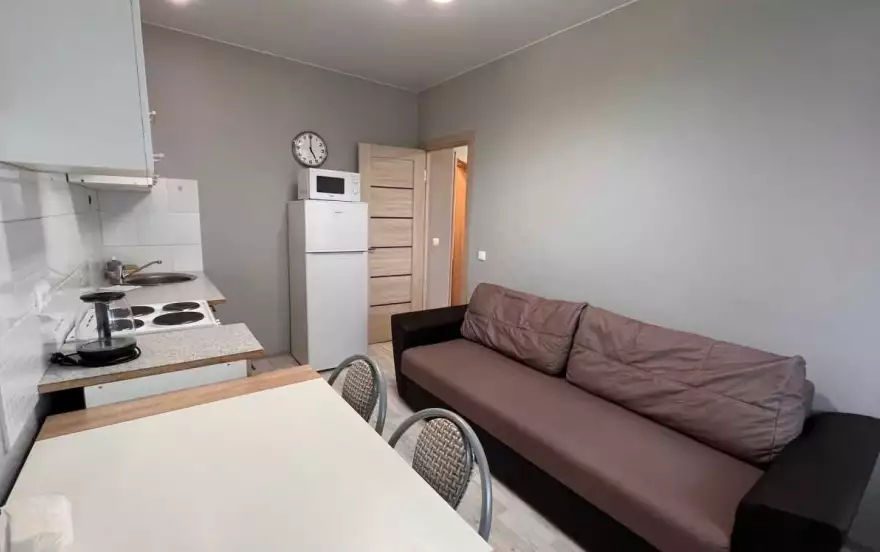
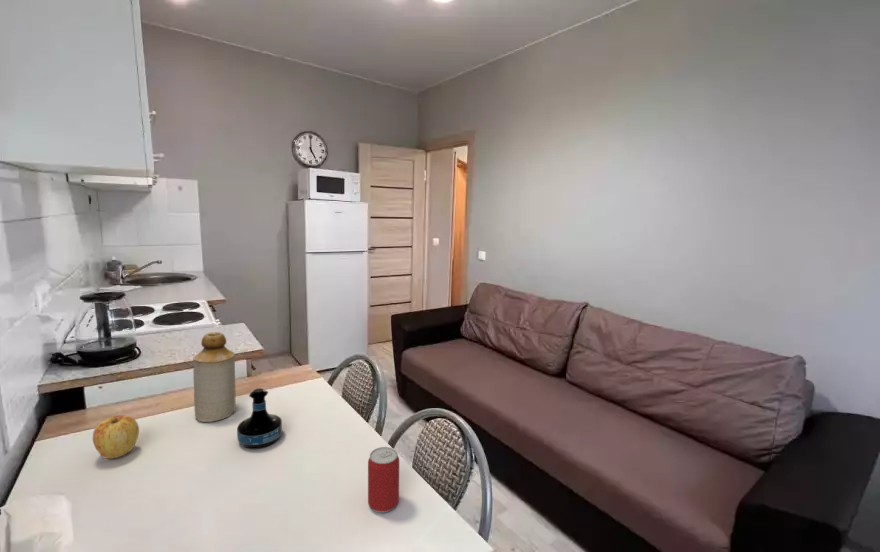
+ apple (116, 436)
+ bottle (214, 373)
+ tequila bottle (259, 414)
+ beer can (383, 479)
